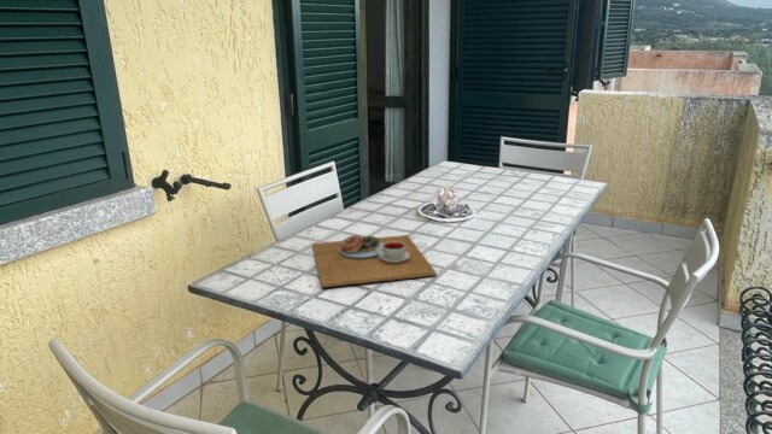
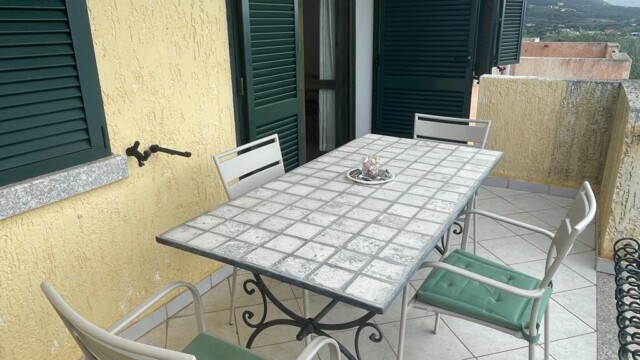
- placemat (369, 250)
